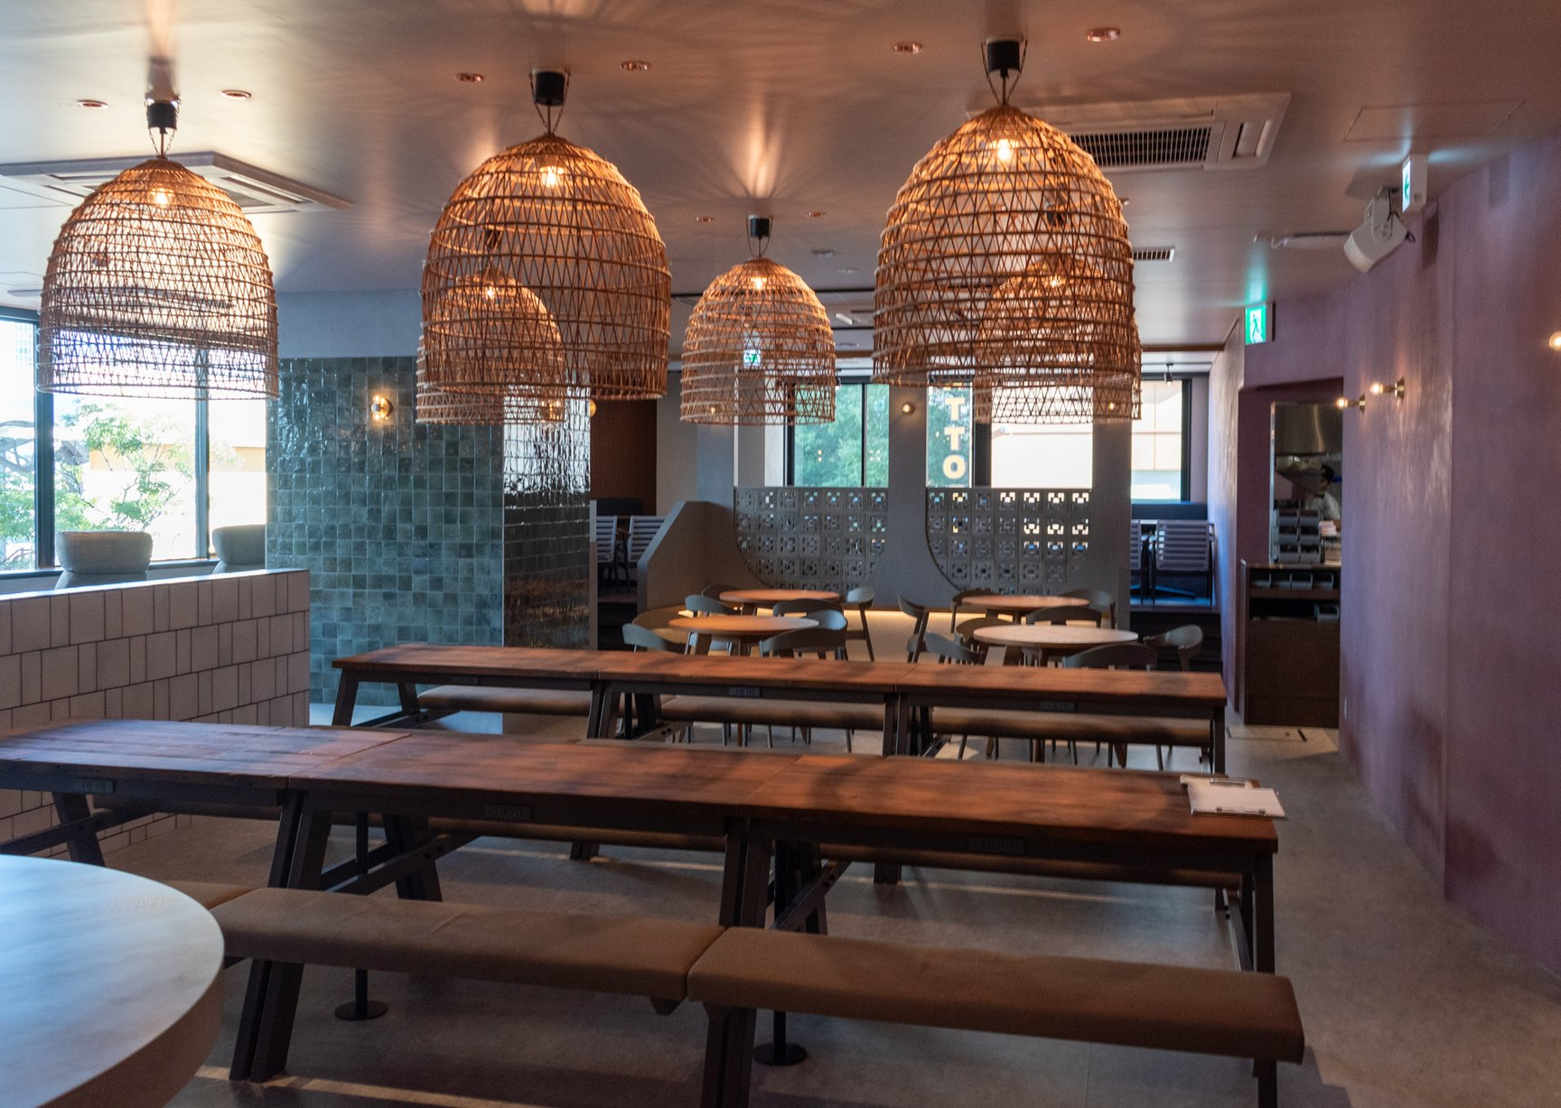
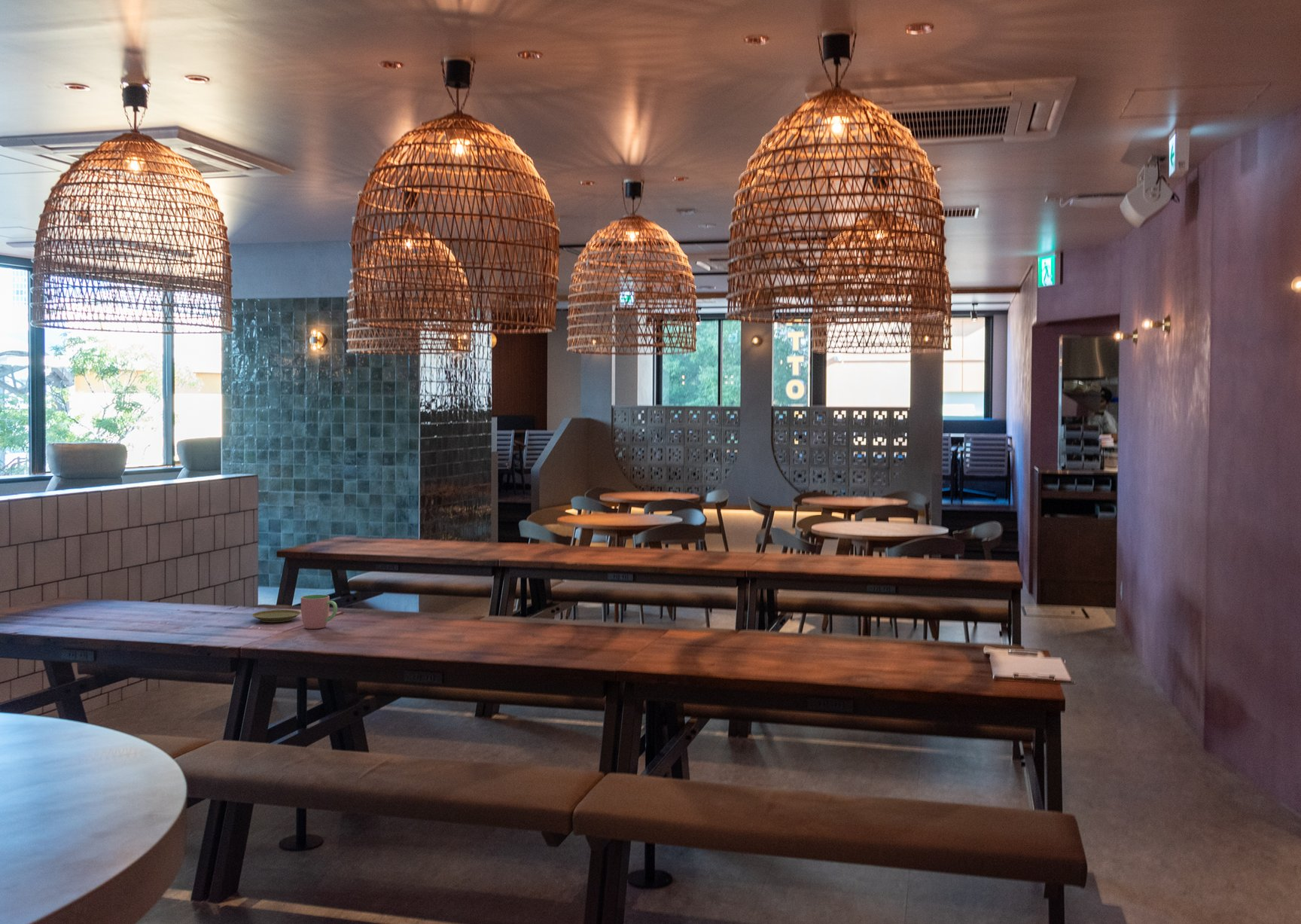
+ plate (276, 616)
+ cup (319, 611)
